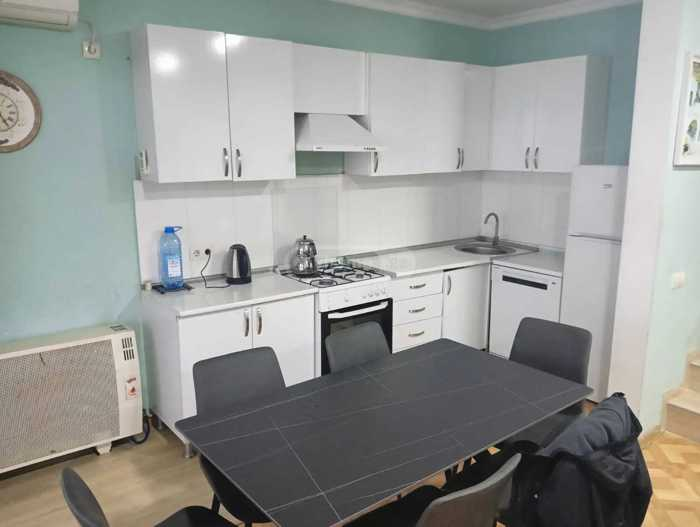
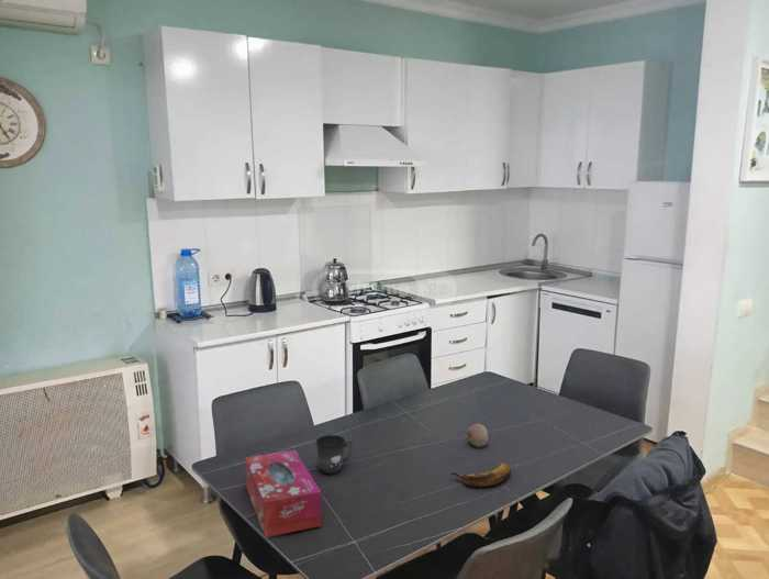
+ fruit (477, 434)
+ mug (335, 454)
+ tissue box (281, 490)
+ banana (486, 472)
